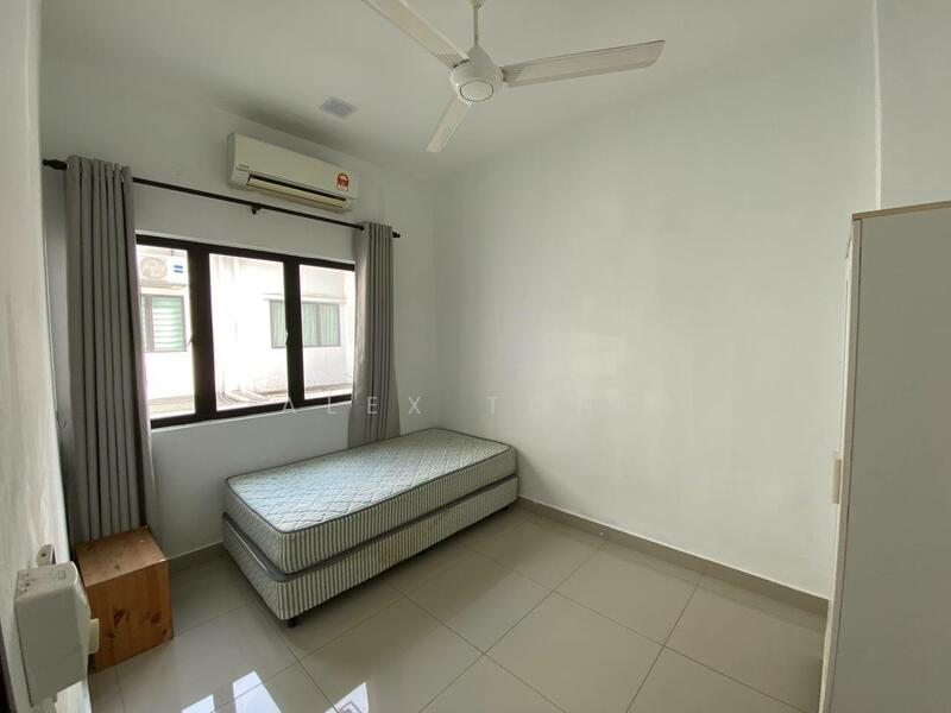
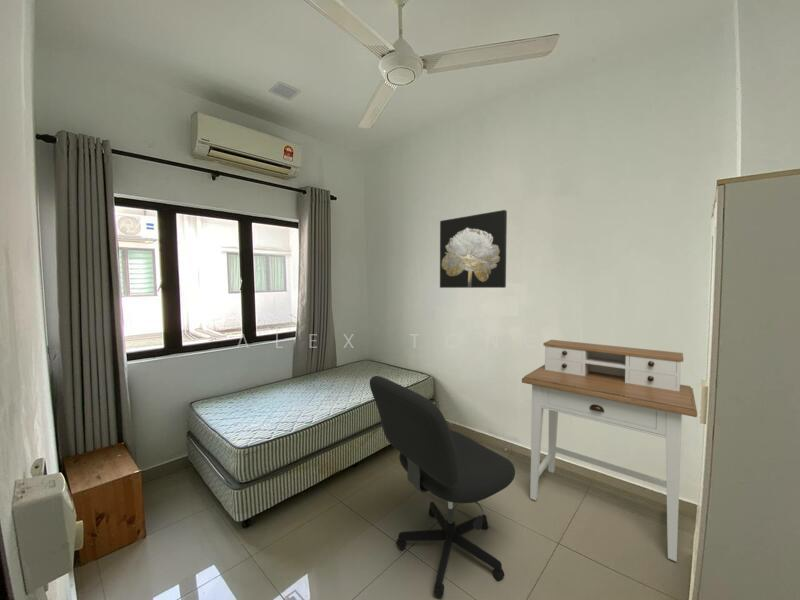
+ office chair (448, 466)
+ desk (602, 422)
+ wall art (470, 252)
